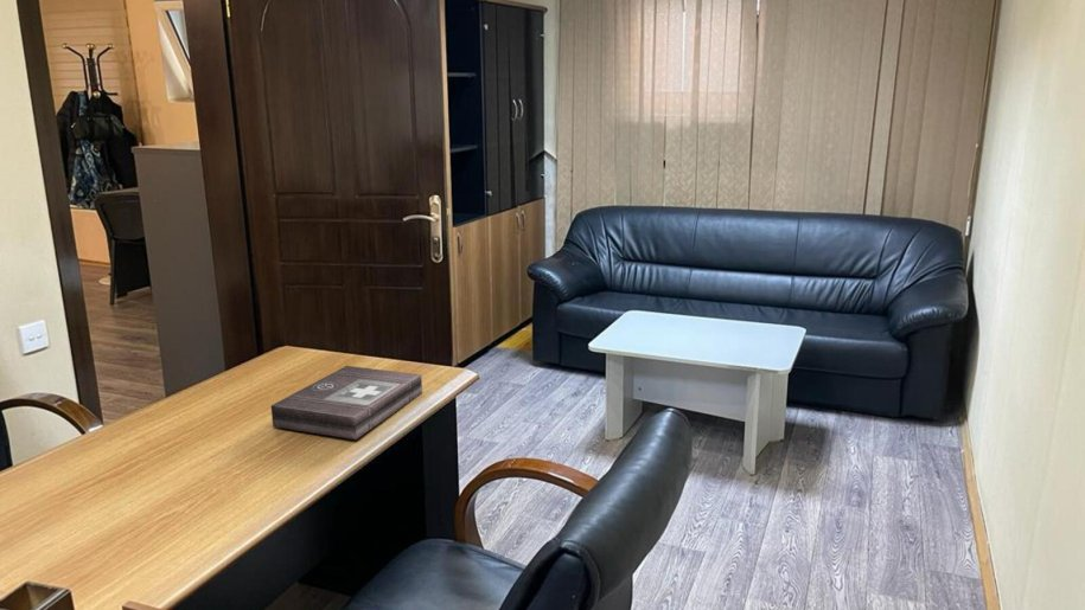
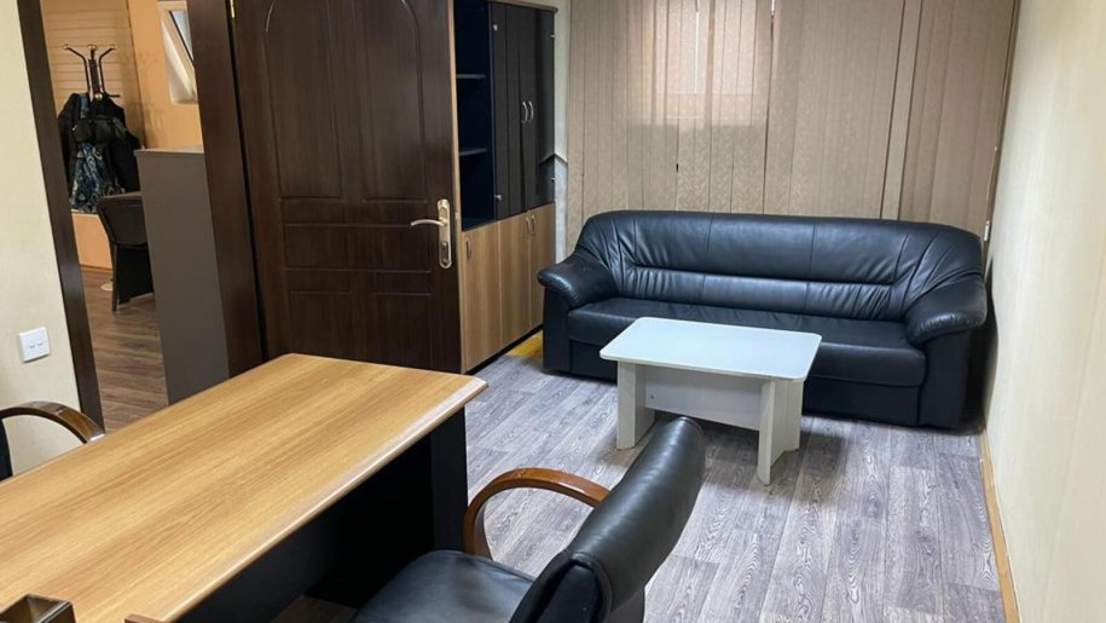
- first aid kit (350, 399)
